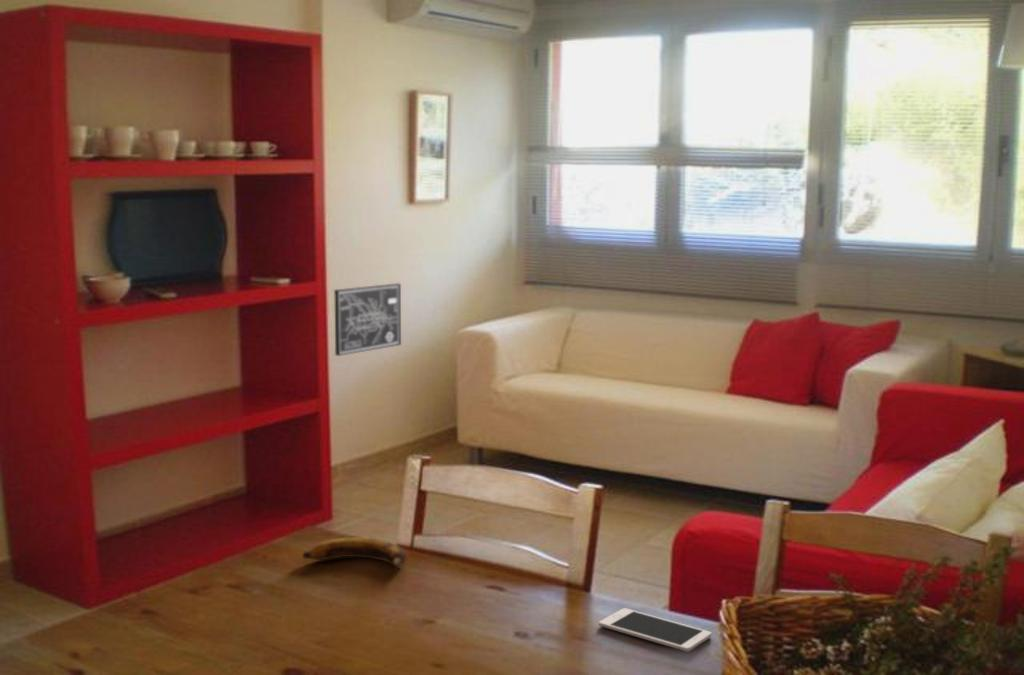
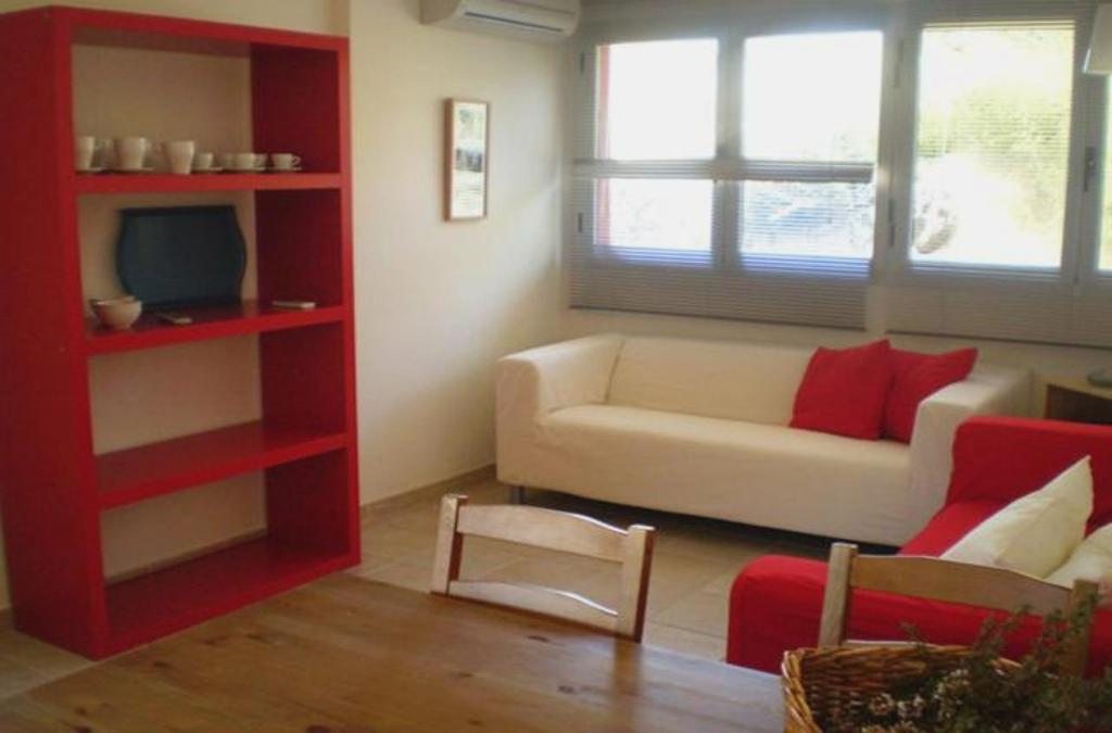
- cell phone (654, 629)
- wall art (369, 318)
- banana (358, 553)
